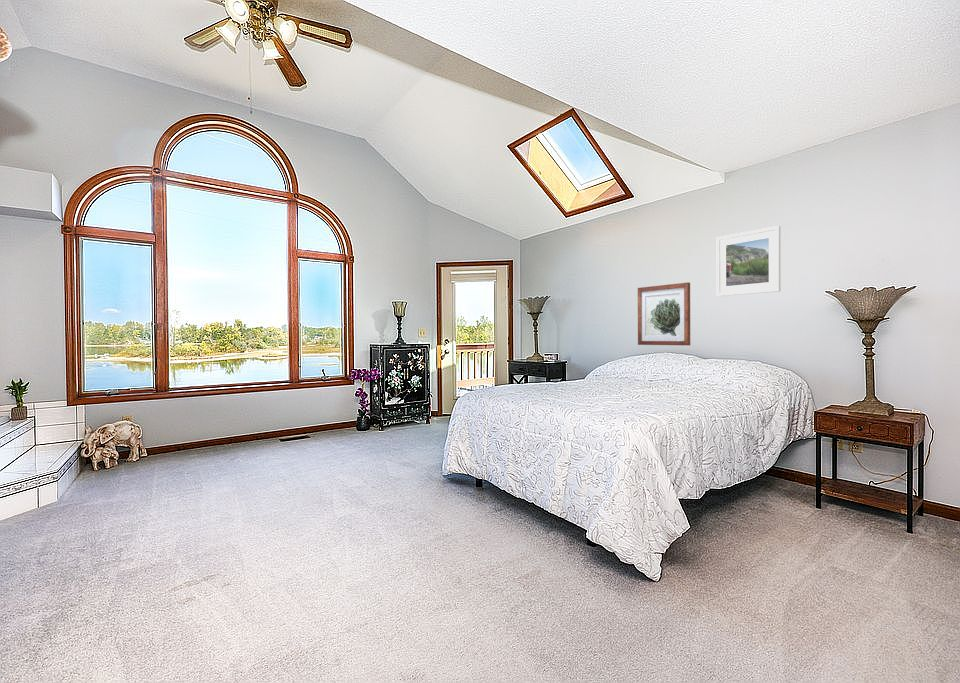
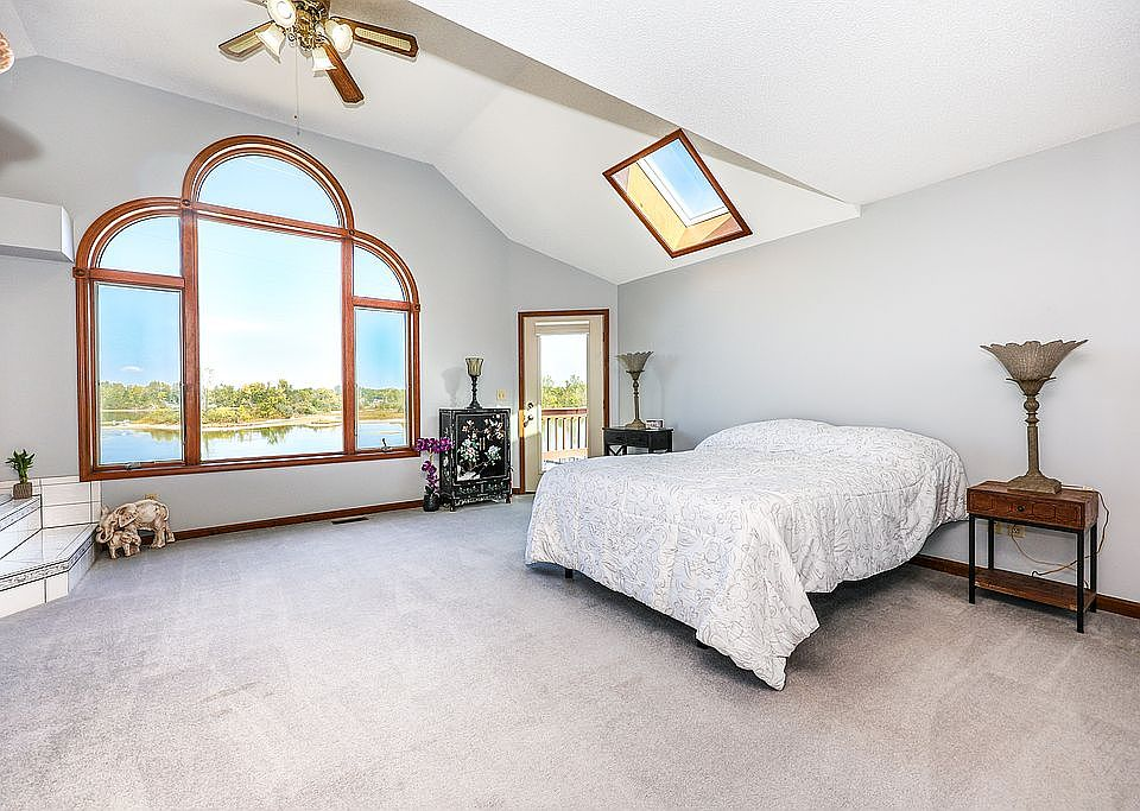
- wall art (662, 315)
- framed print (746, 263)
